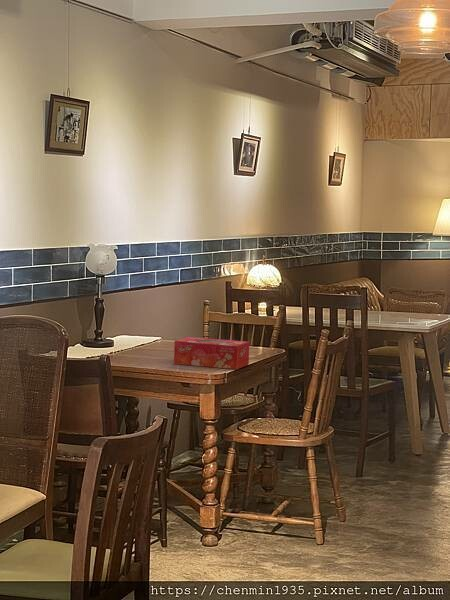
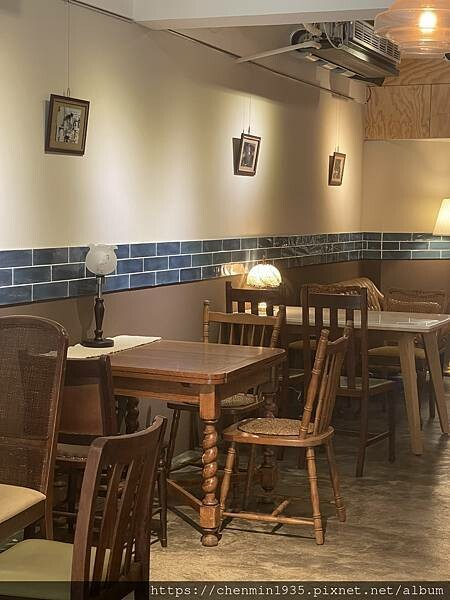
- tissue box (211, 352)
